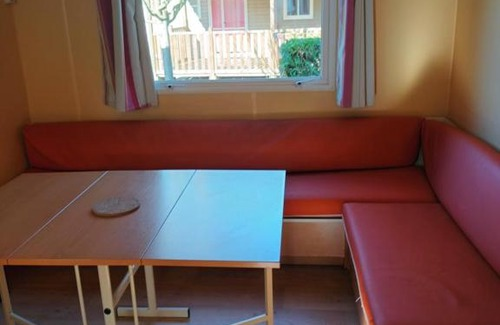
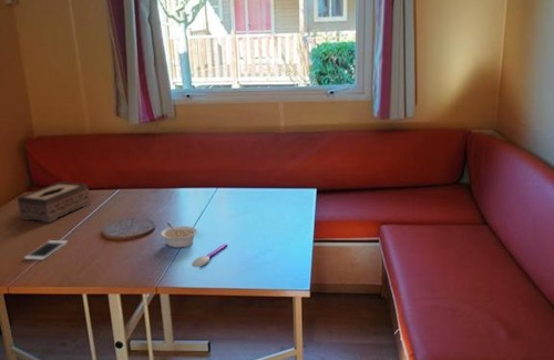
+ spoon (211, 254)
+ cell phone (47, 249)
+ legume (177, 236)
+ tissue box (54, 200)
